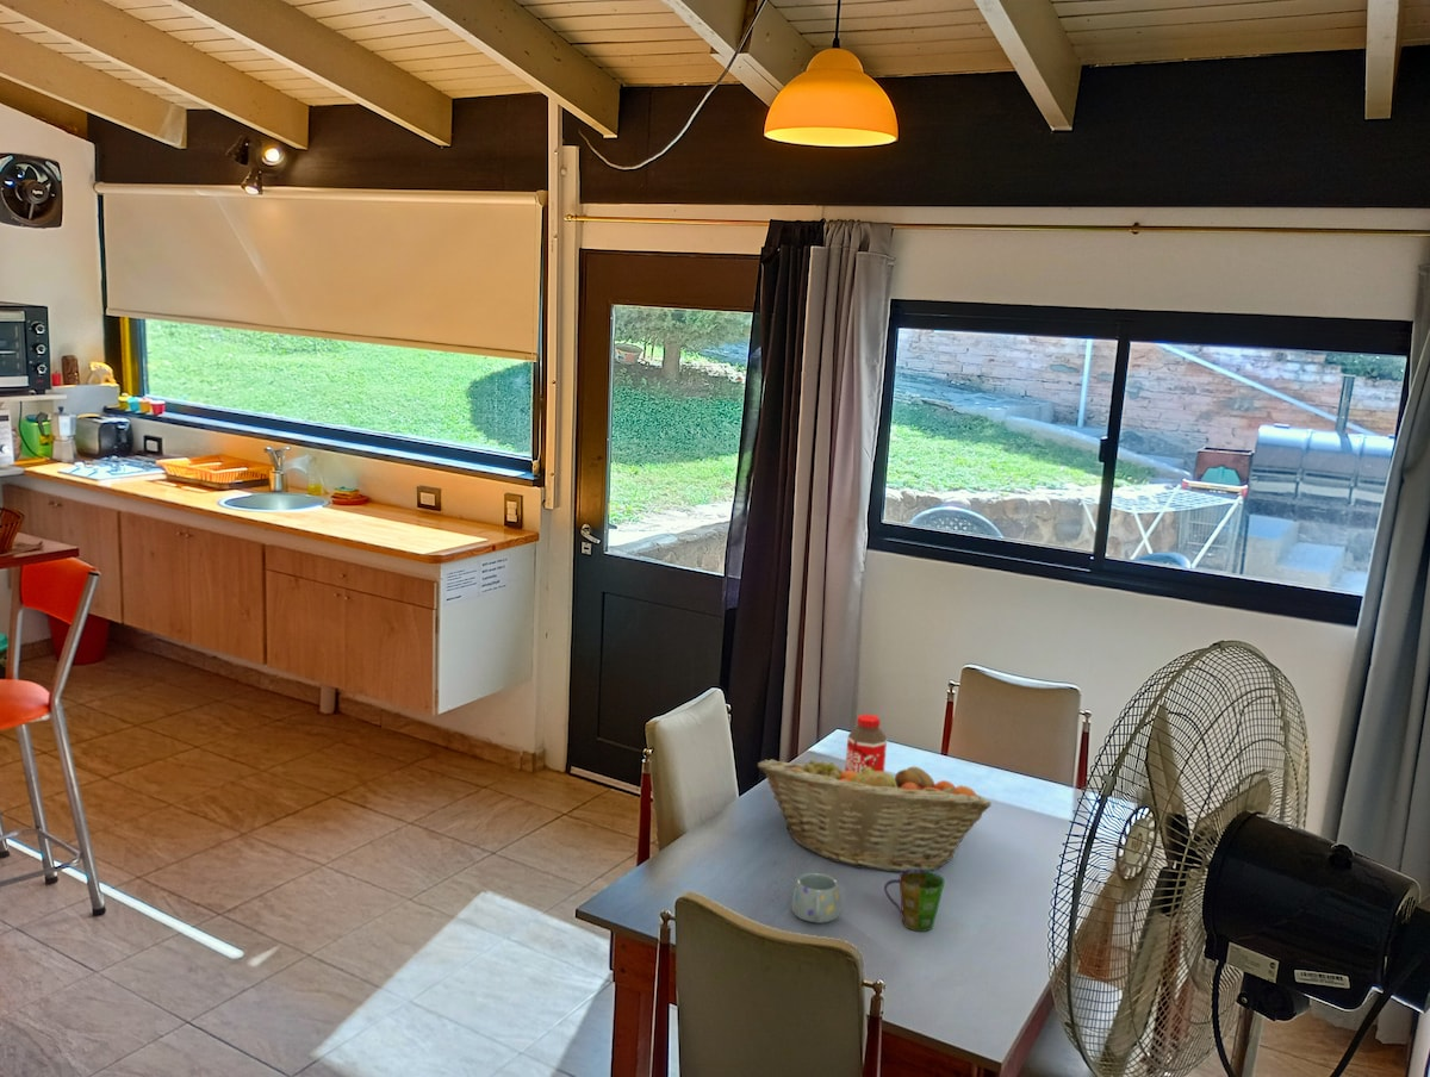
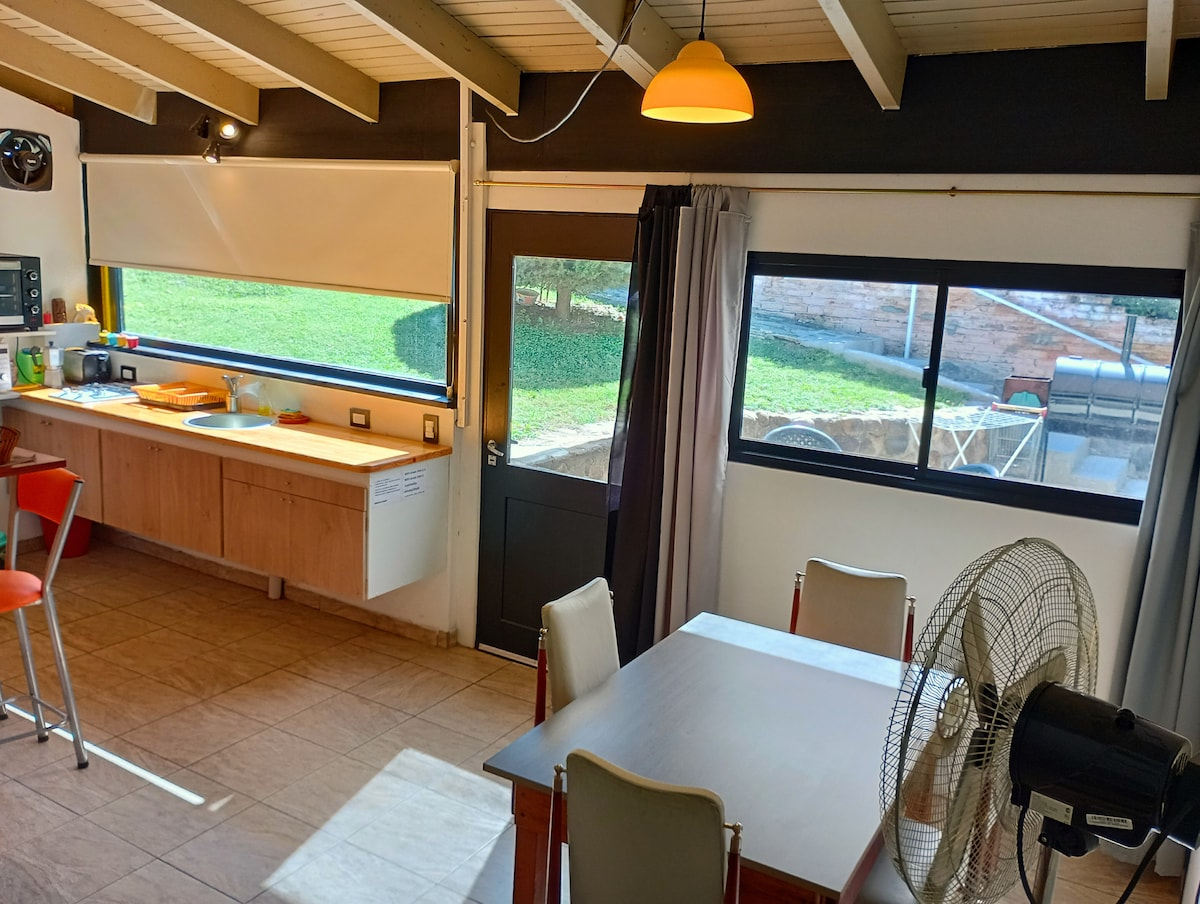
- bottle (865, 753)
- fruit basket (870, 799)
- mug (816, 902)
- cup (913, 901)
